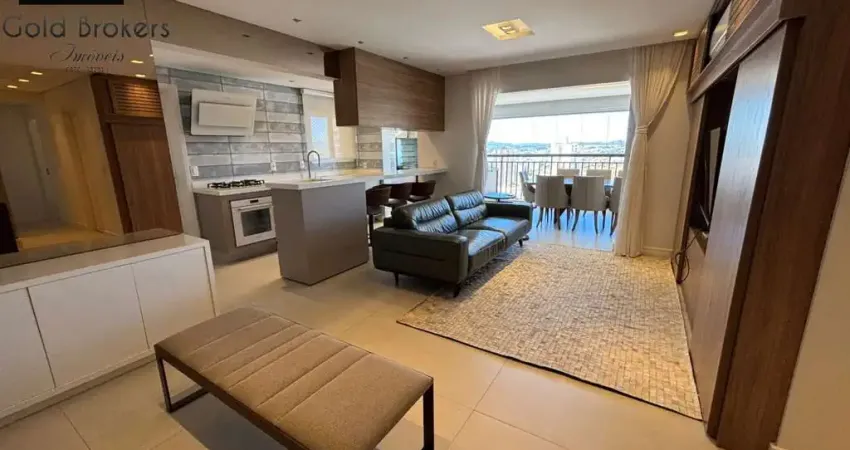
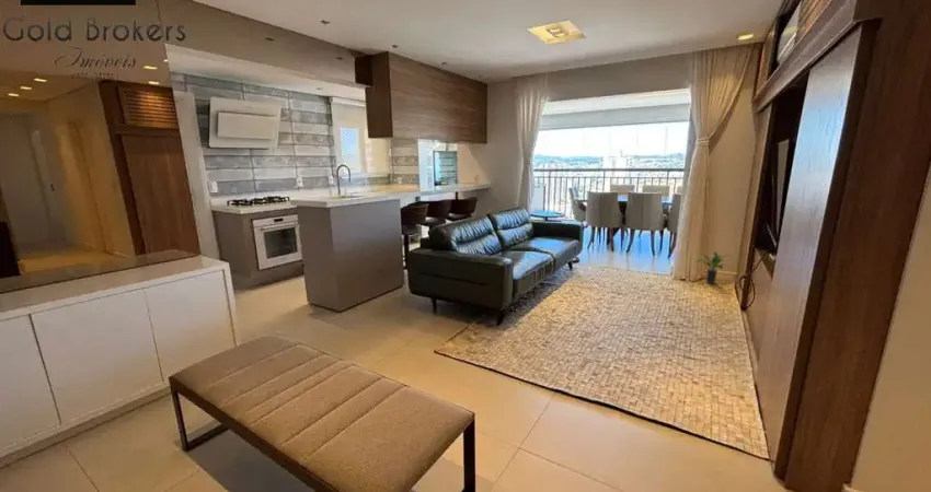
+ potted plant (712, 267)
